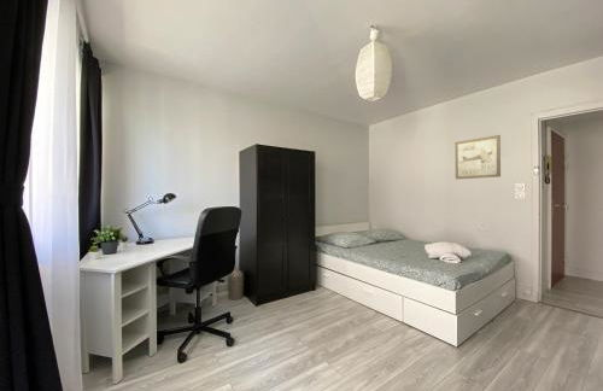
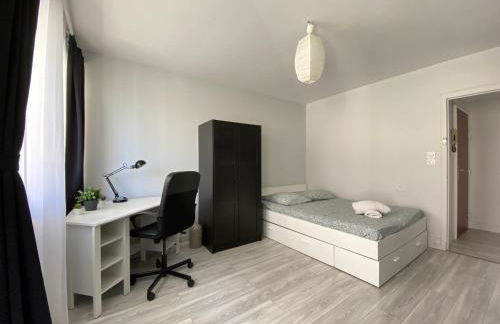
- wall art (476, 158)
